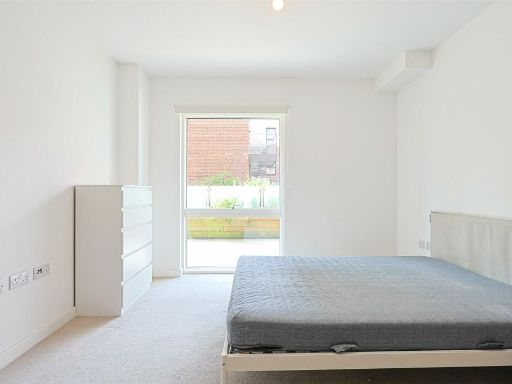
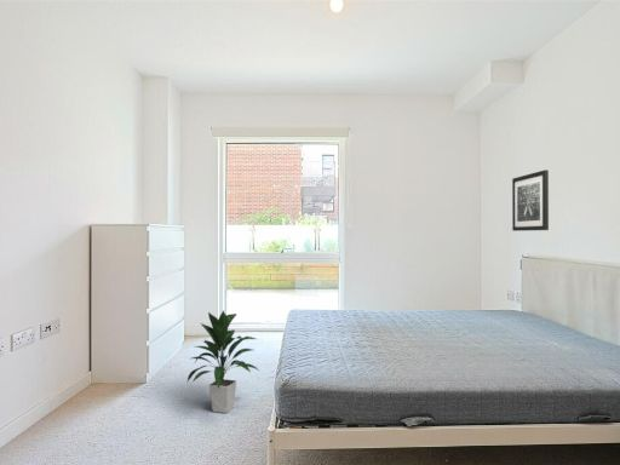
+ wall art (529, 202)
+ indoor plant (220, 357)
